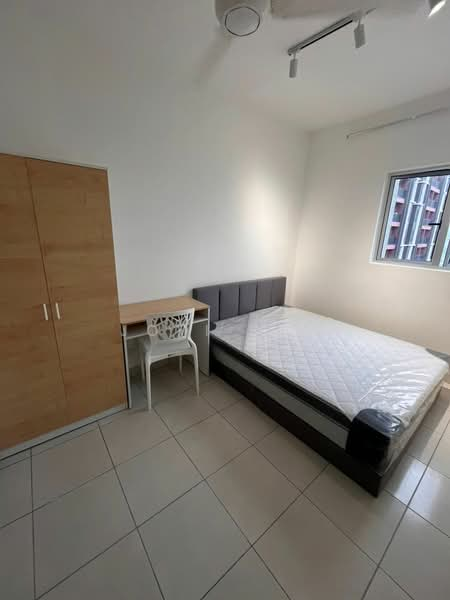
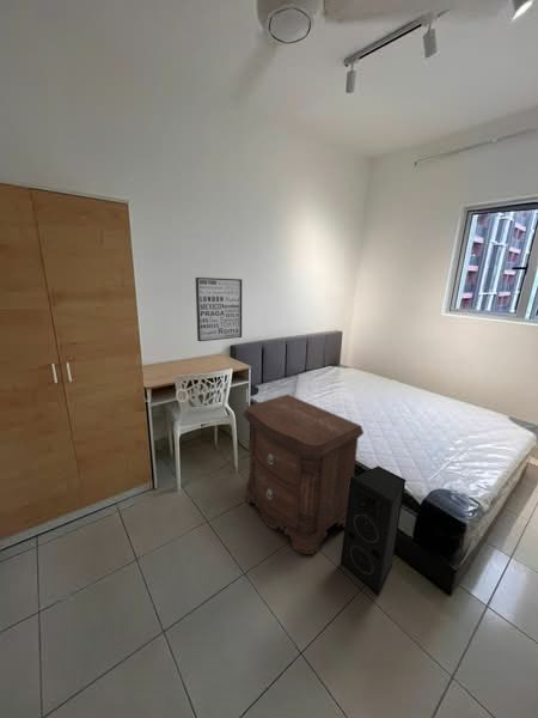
+ wall art (220, 309)
+ nightstand (293, 466)
+ speaker (374, 525)
